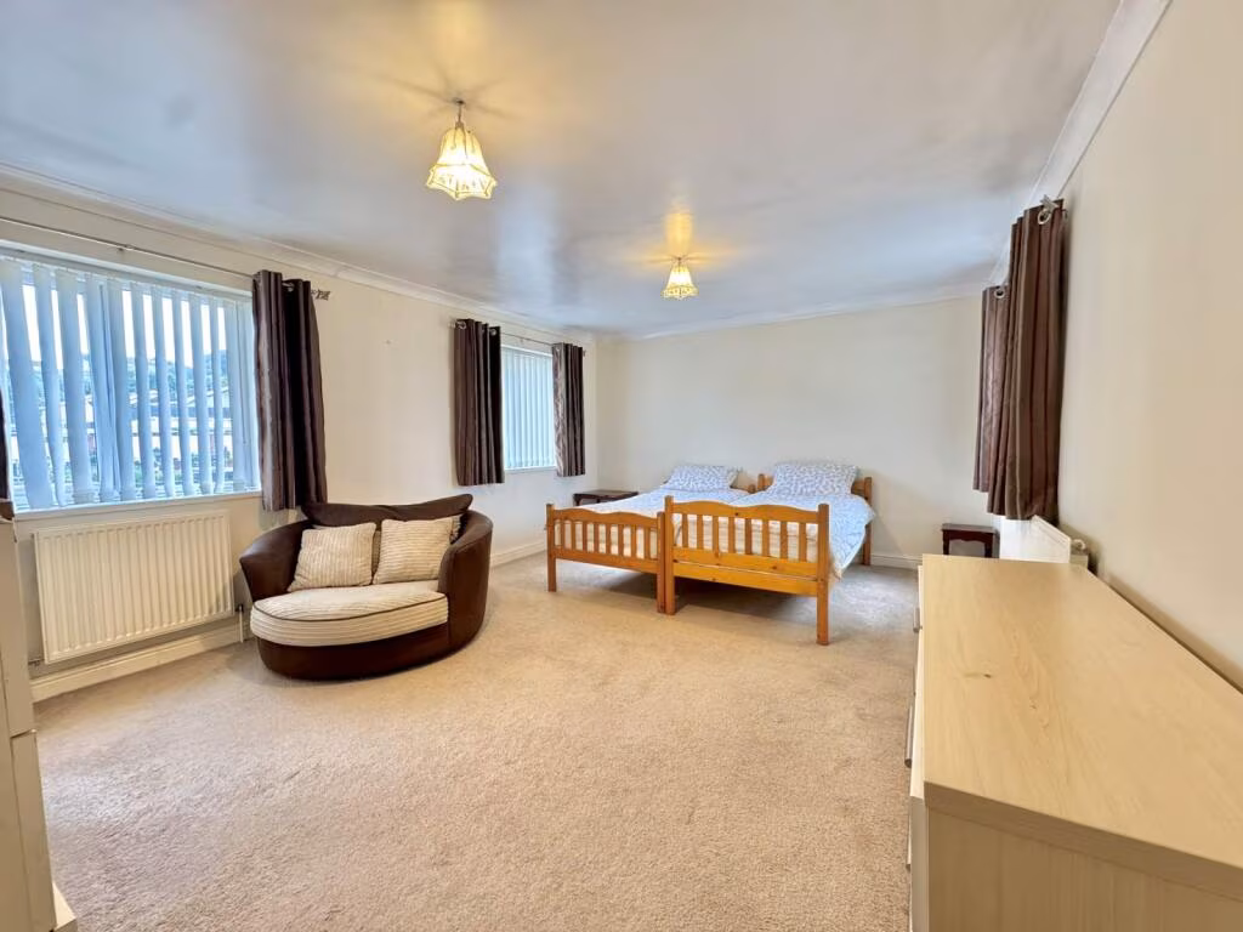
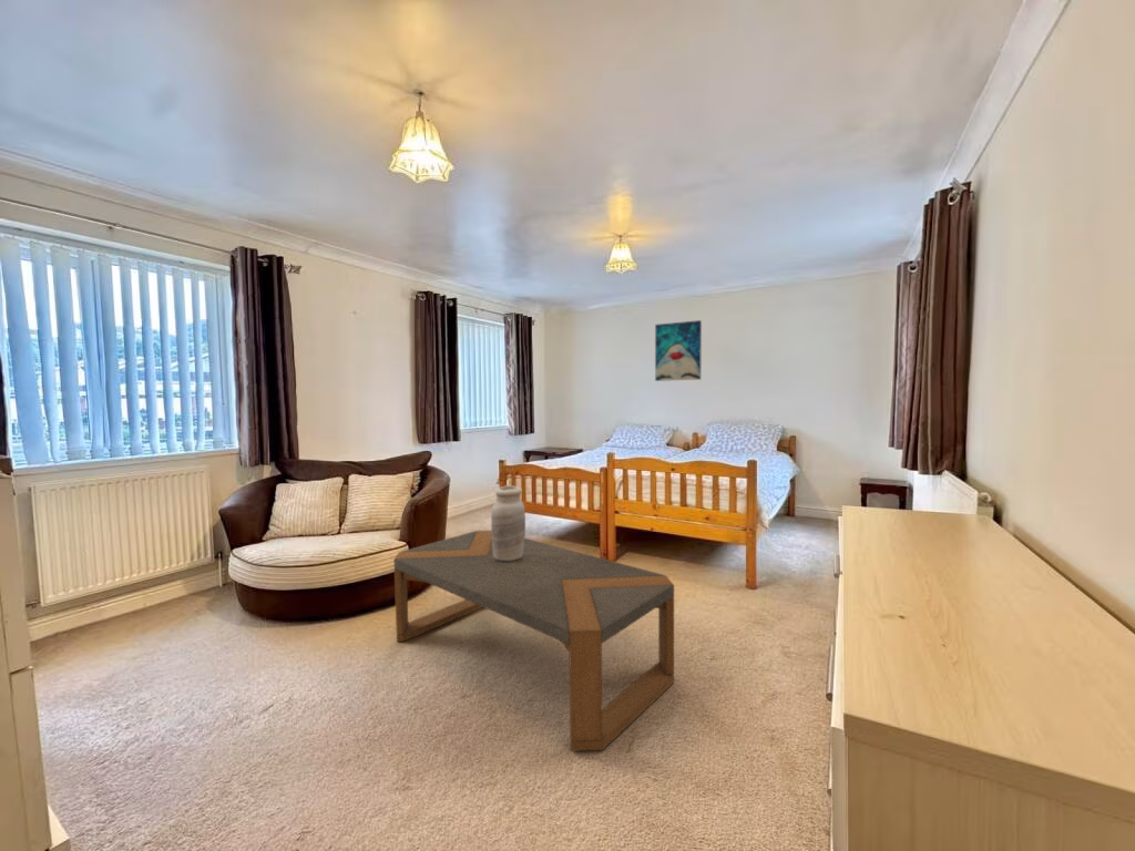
+ vase (508, 522)
+ coffee table (522, 611)
+ wall art (677, 351)
